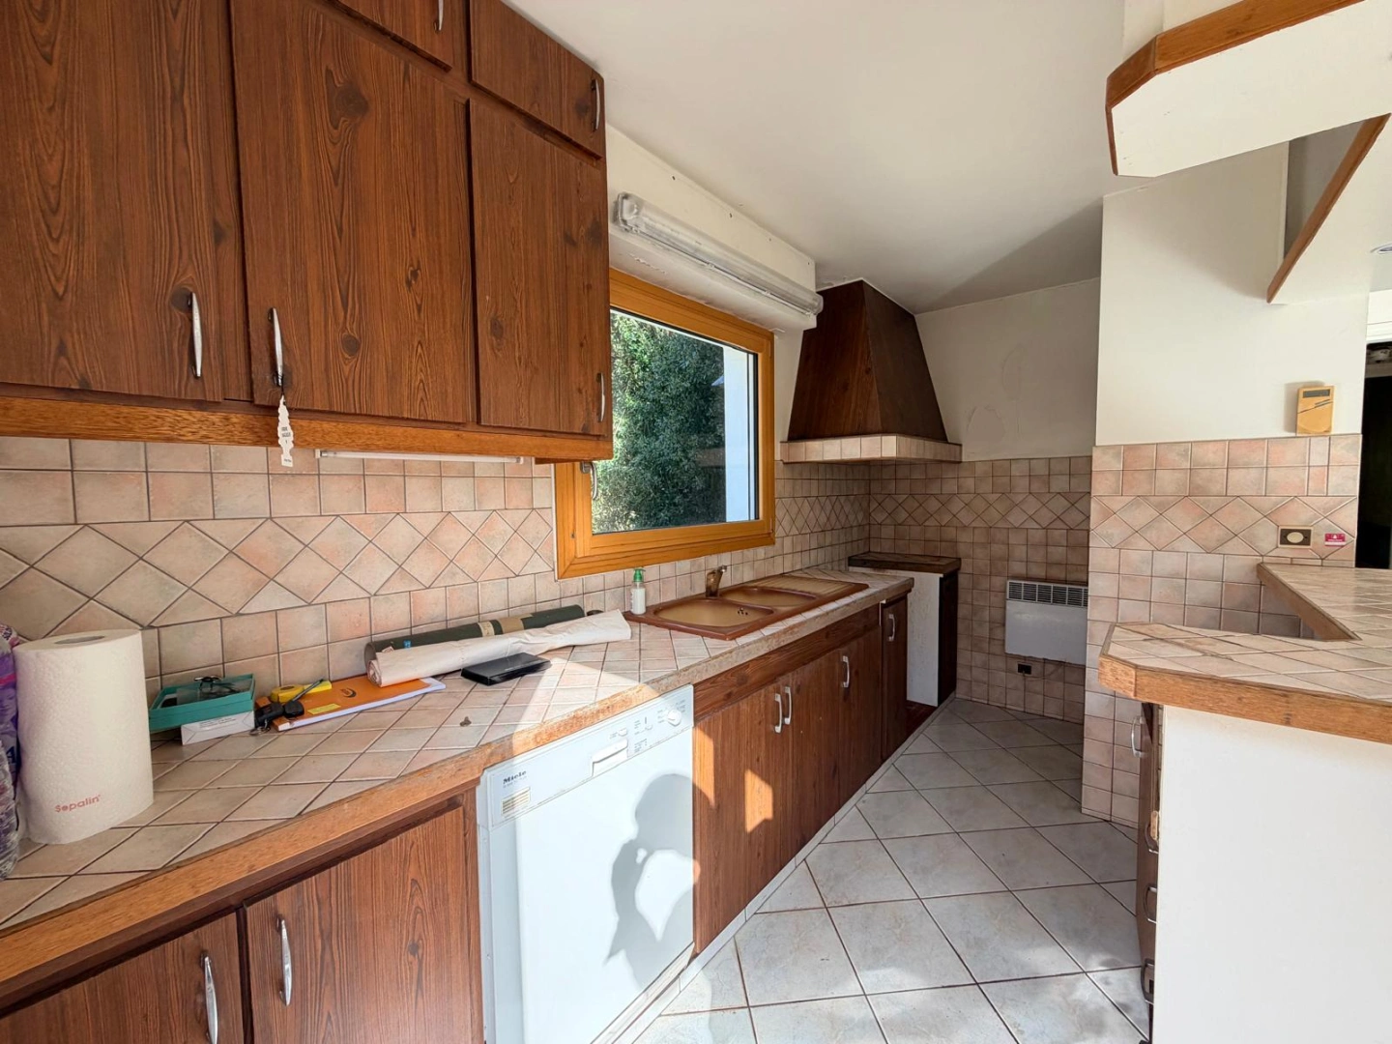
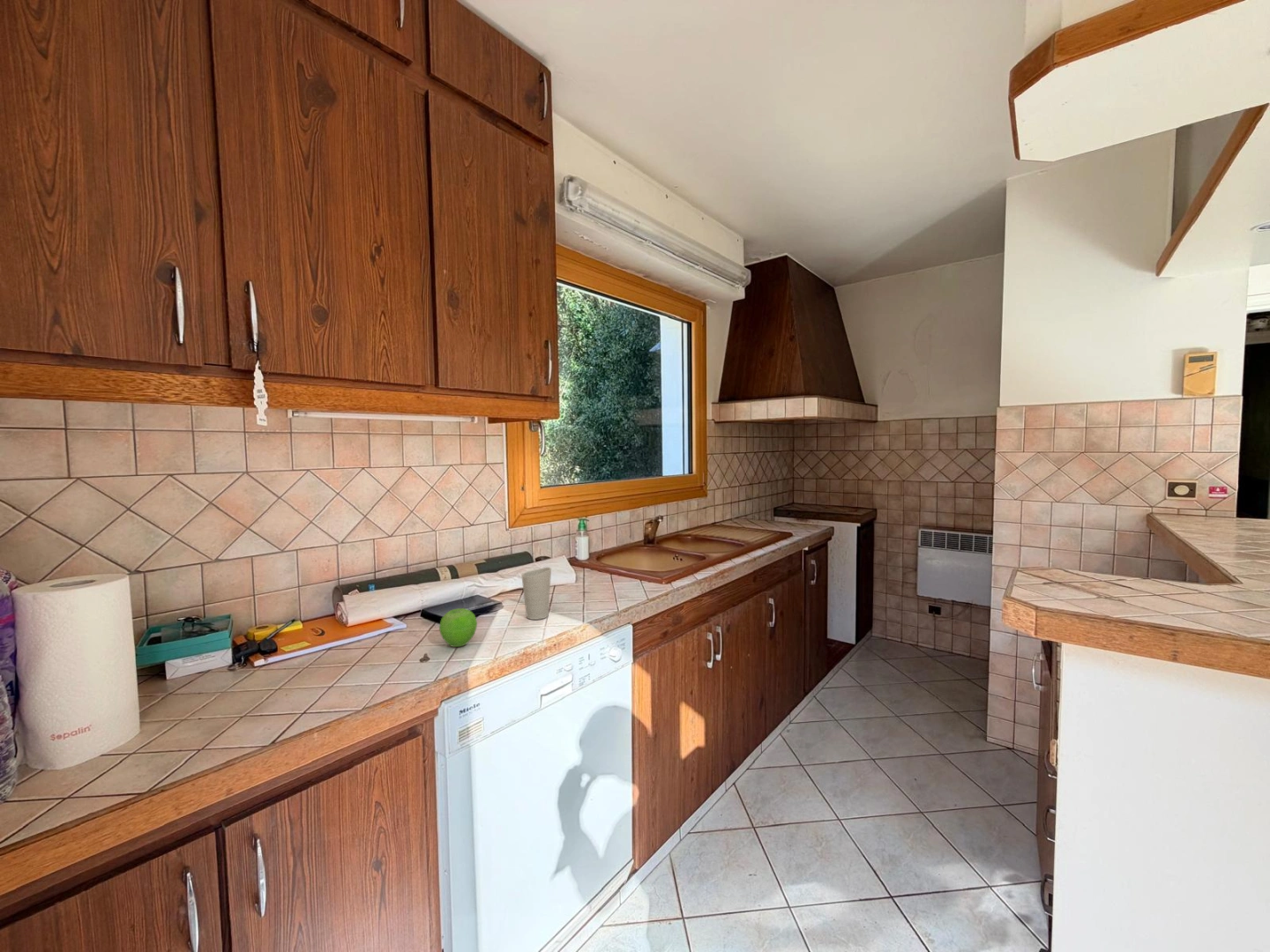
+ fruit (458, 628)
+ cup (536, 592)
